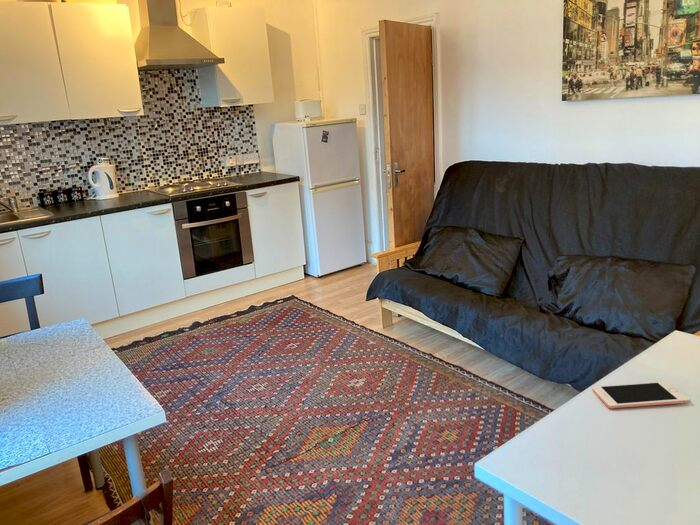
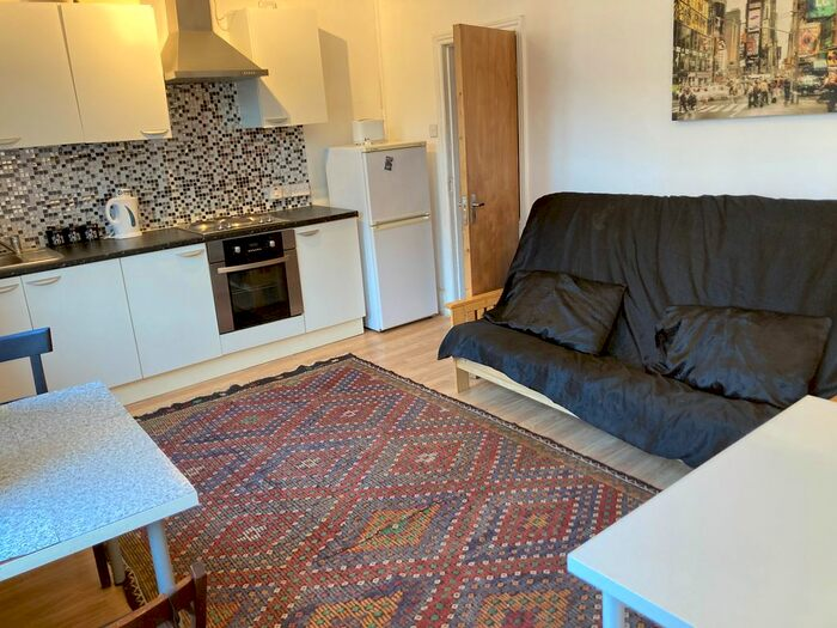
- cell phone (639, 394)
